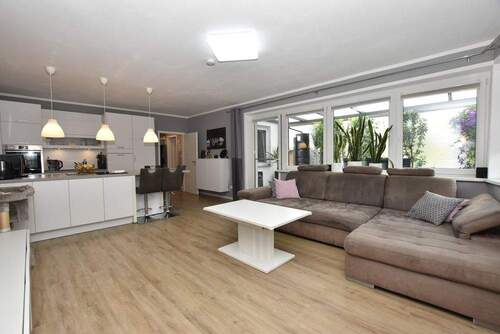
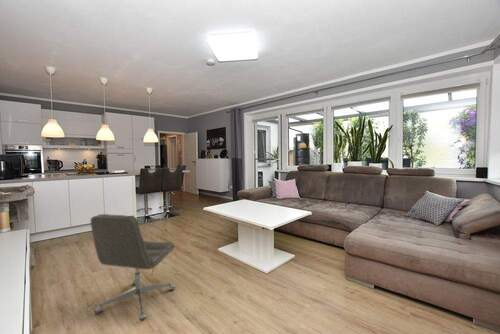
+ chair (135, 255)
